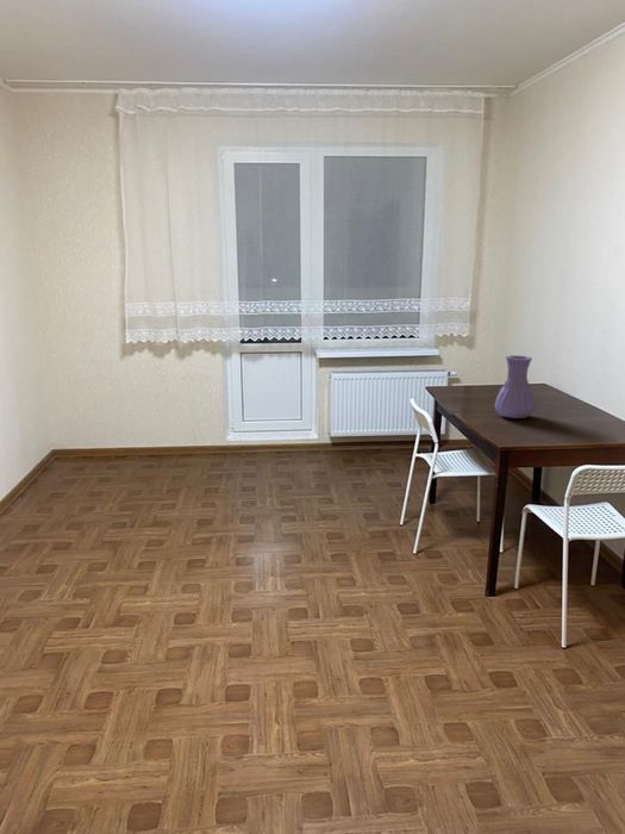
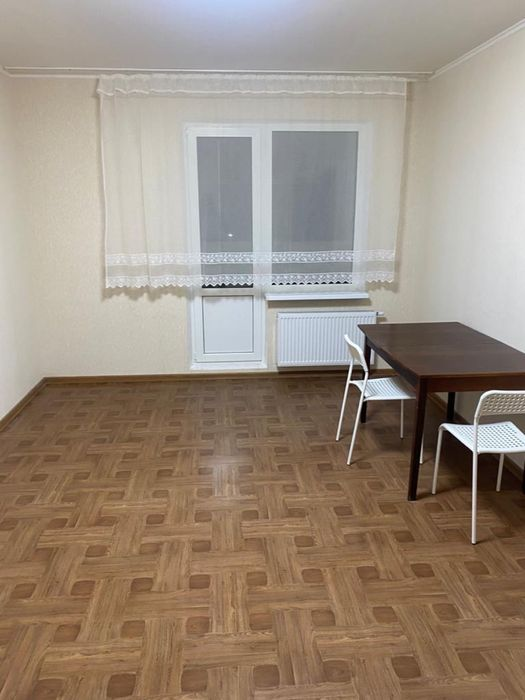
- vase (515, 387)
